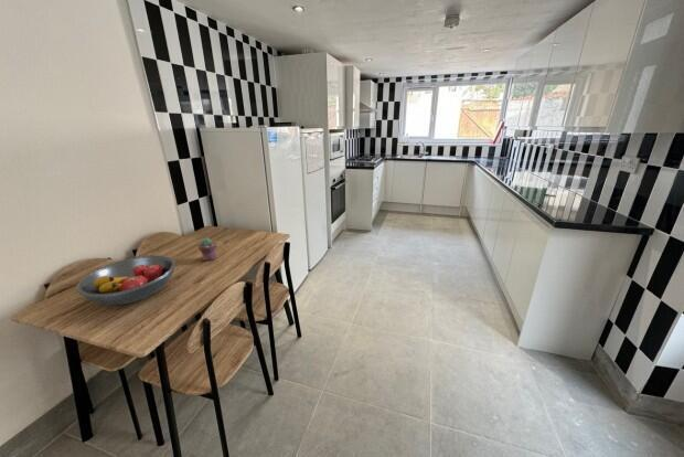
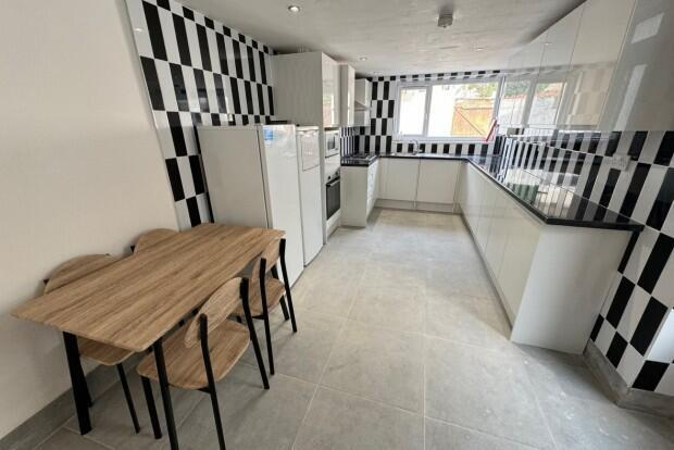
- potted succulent (207, 248)
- fruit bowl (131, 279)
